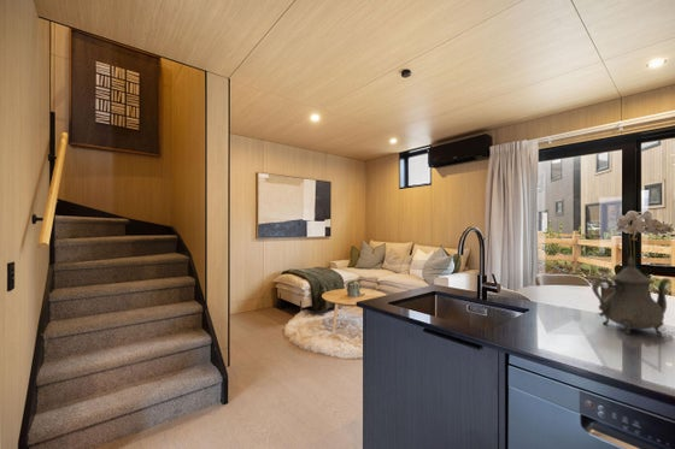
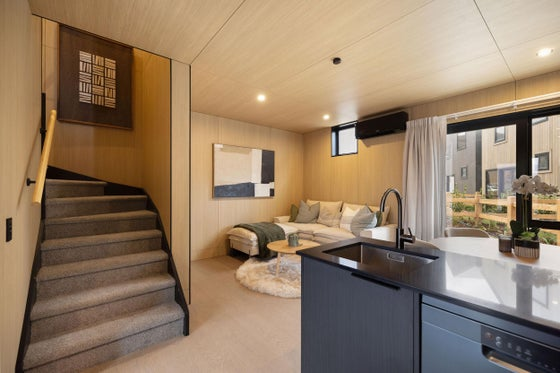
- teapot (630, 293)
